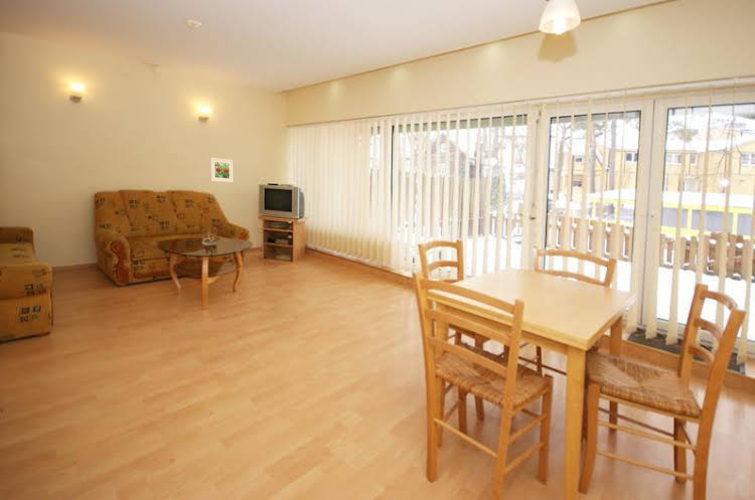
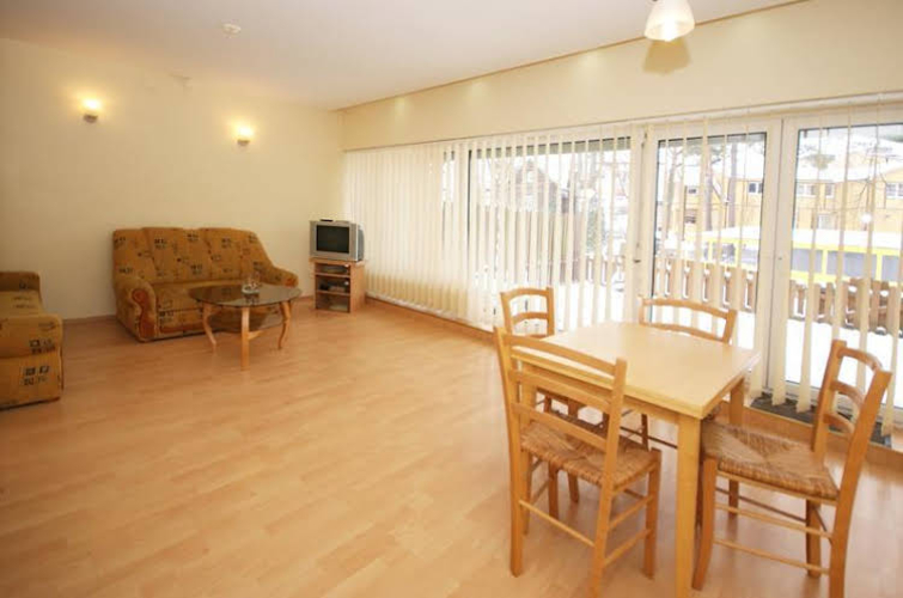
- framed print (222, 170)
